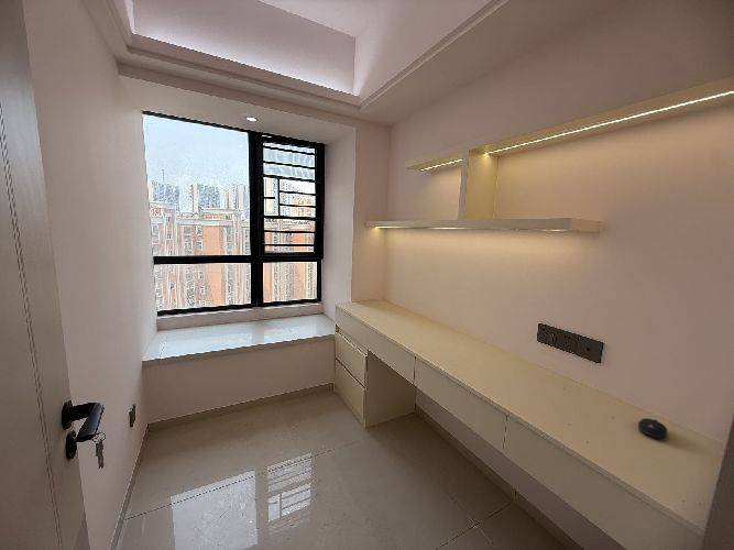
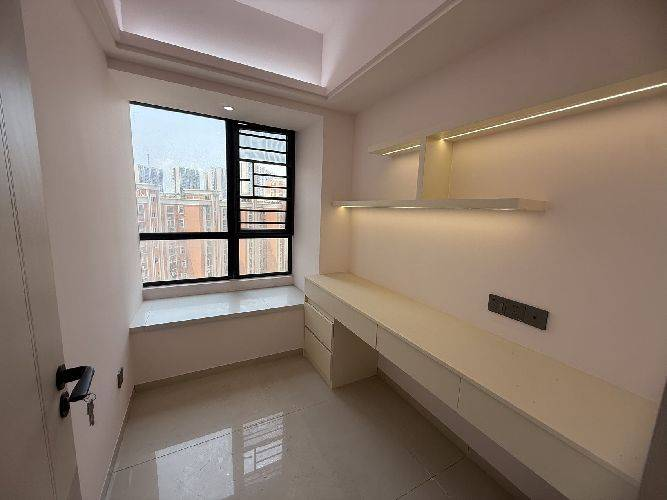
- computer mouse (653, 426)
